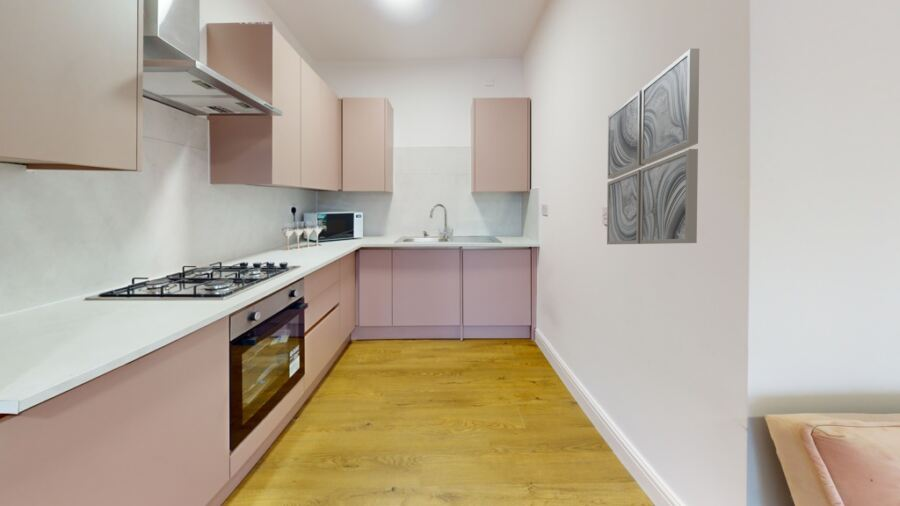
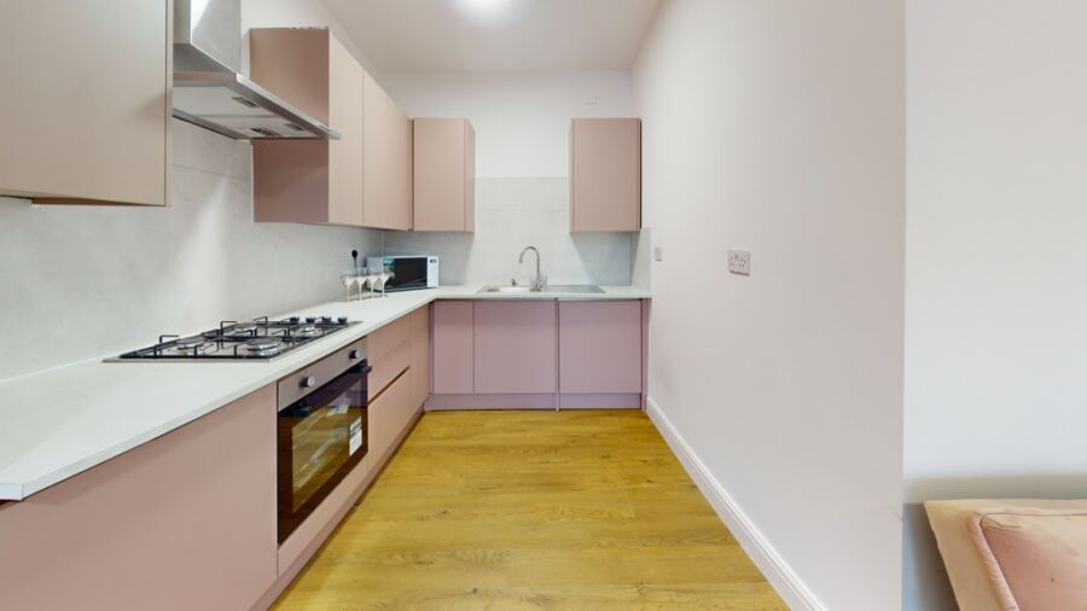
- wall art (642, 166)
